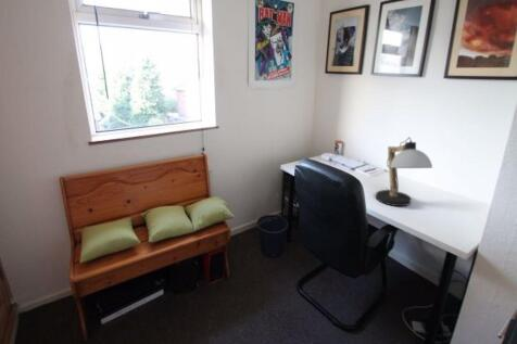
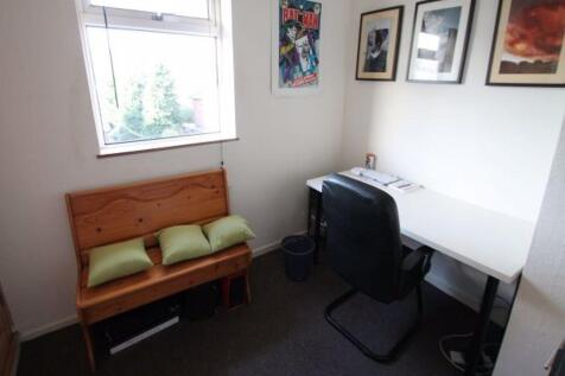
- desk lamp (400, 167)
